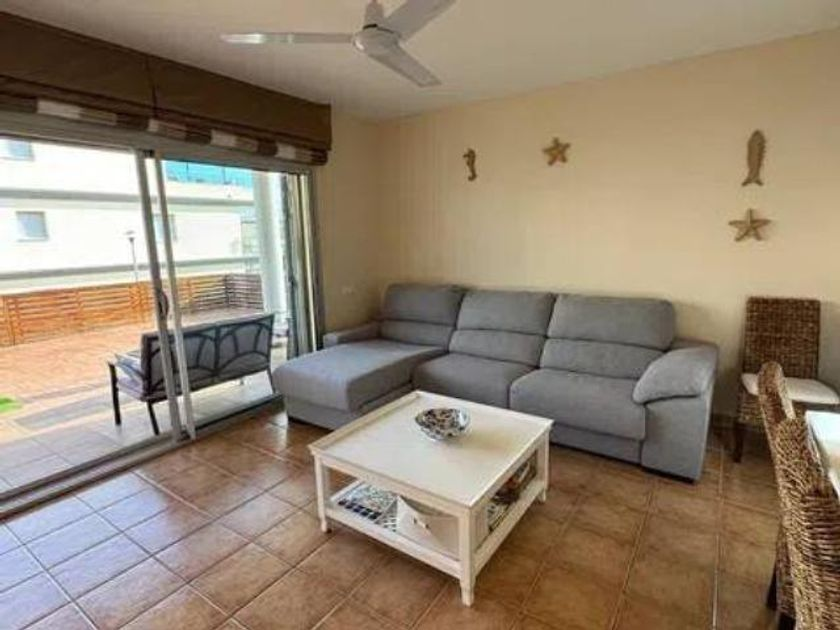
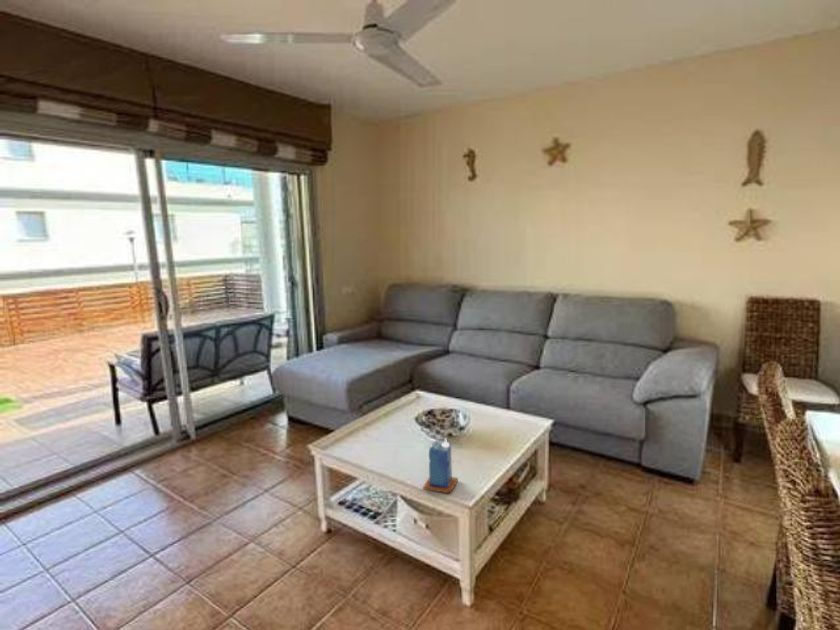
+ candle (439, 461)
